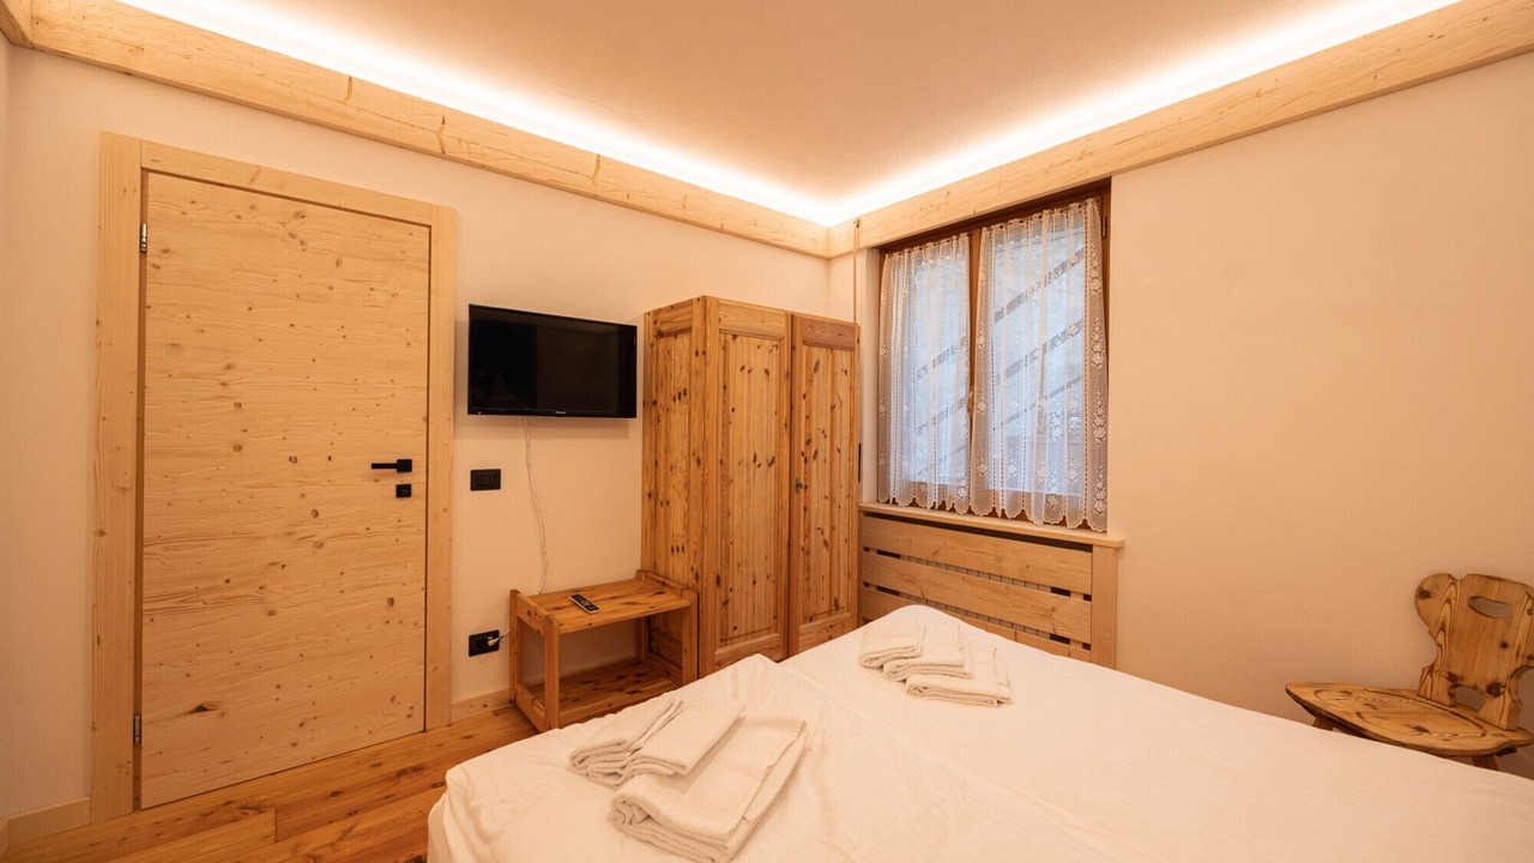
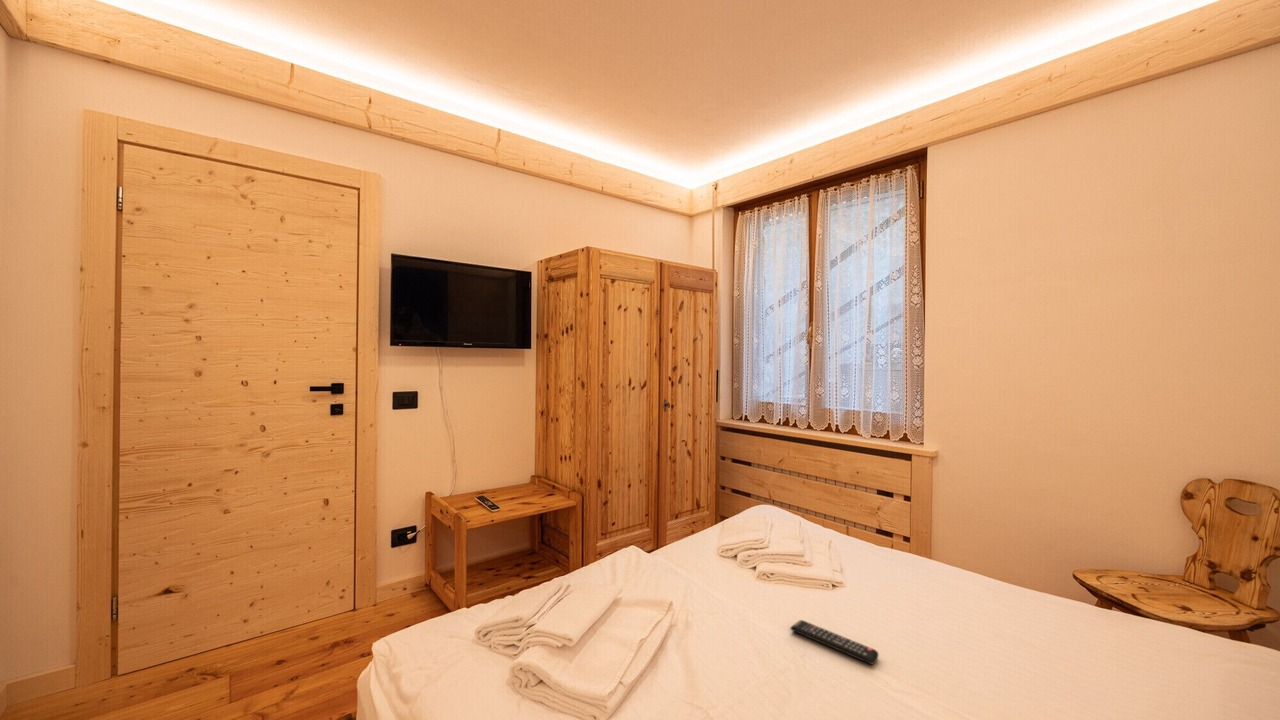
+ remote control (832, 641)
